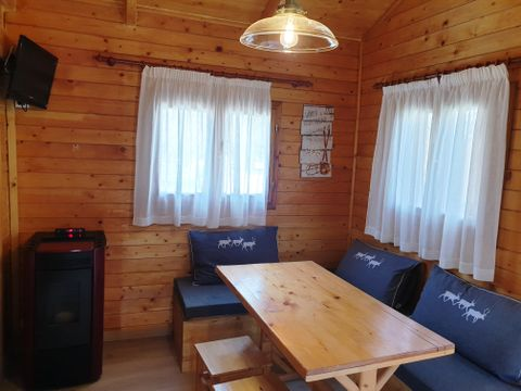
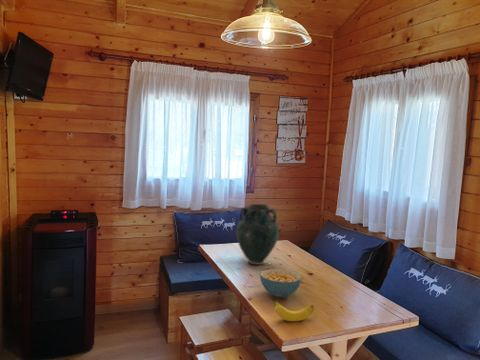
+ cereal bowl (280, 285)
+ banana (292, 311)
+ vase (257, 233)
